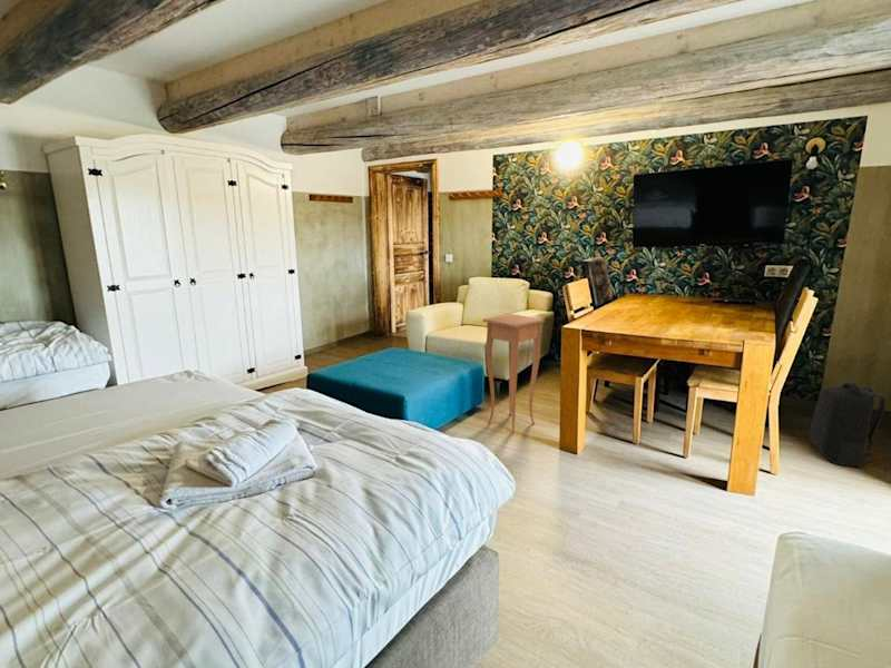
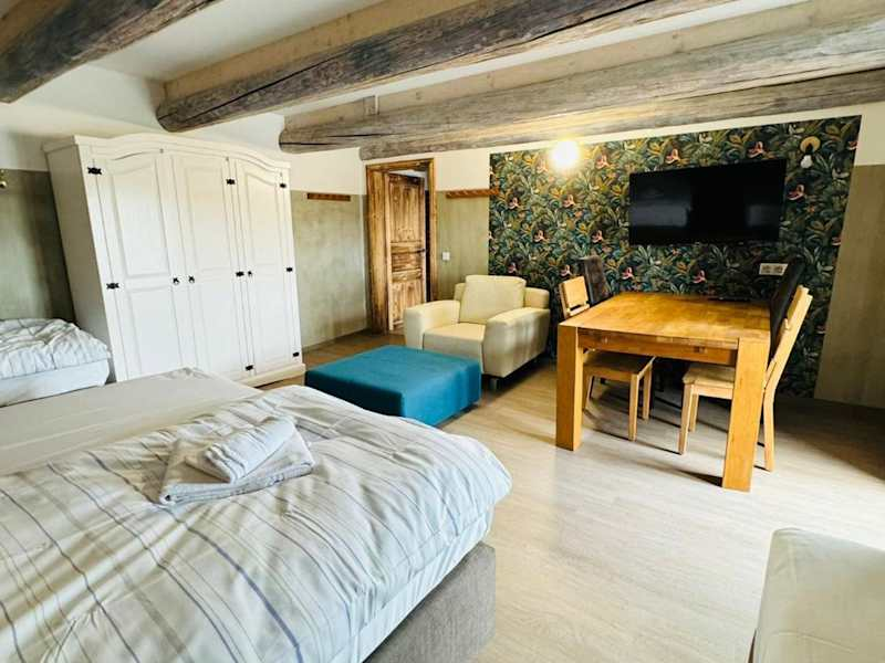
- side table (512, 372)
- backpack (851, 420)
